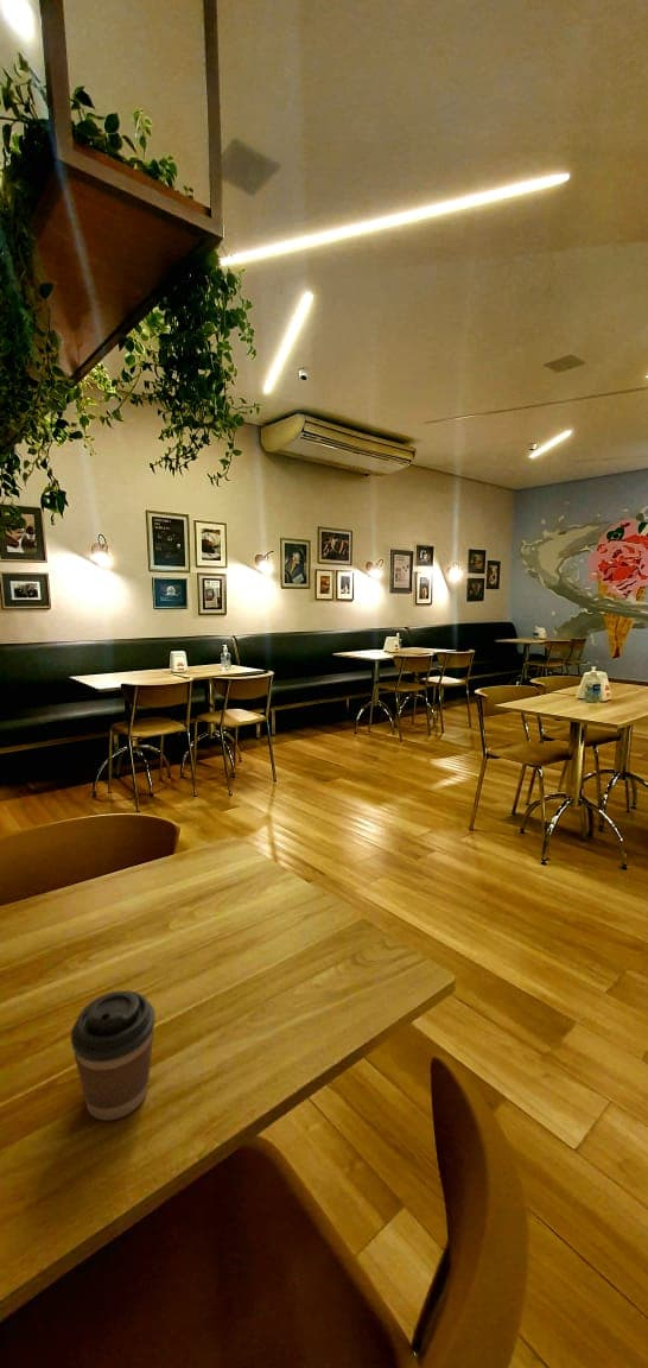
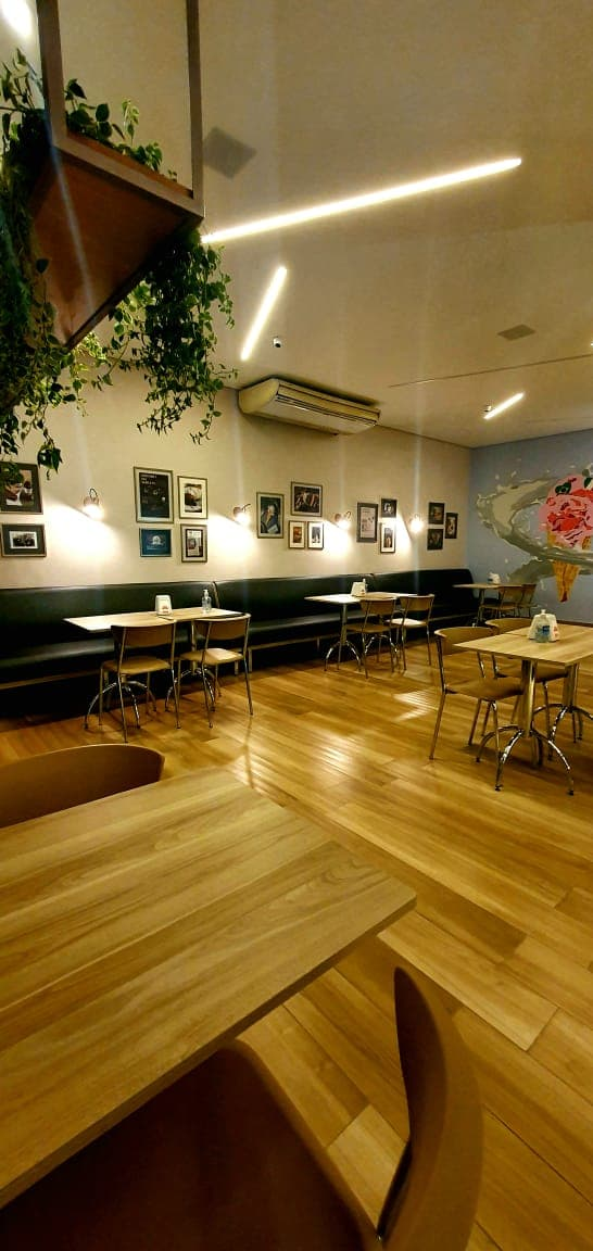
- coffee cup (115, 1047)
